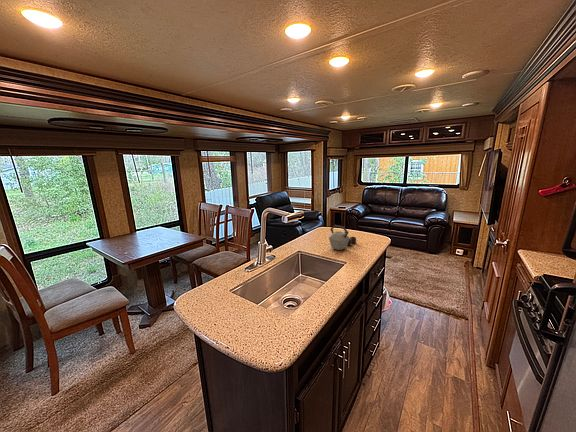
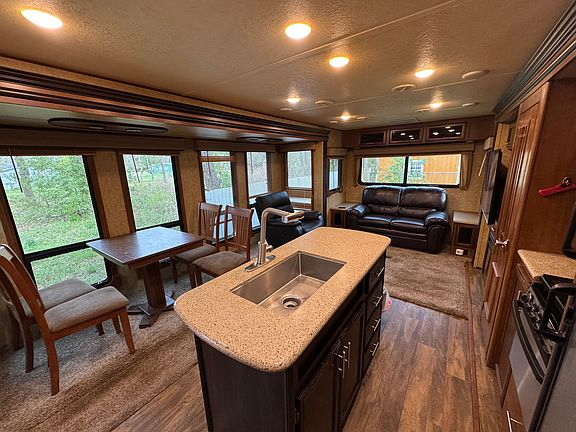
- kettle (344, 235)
